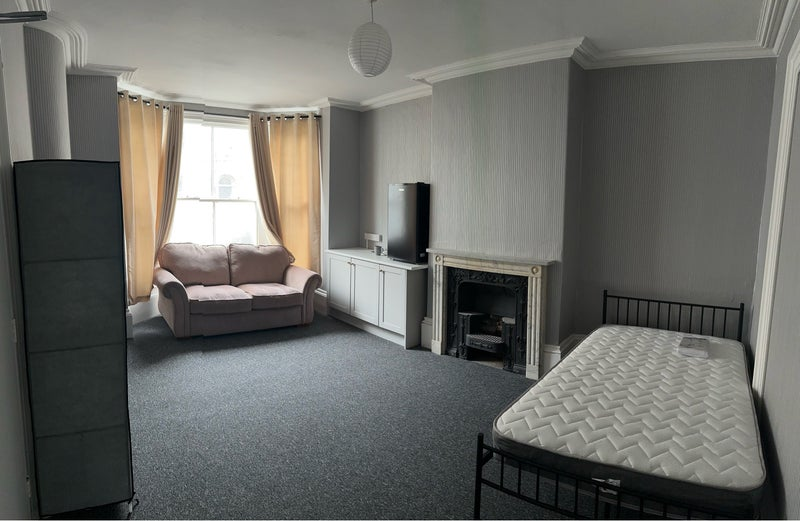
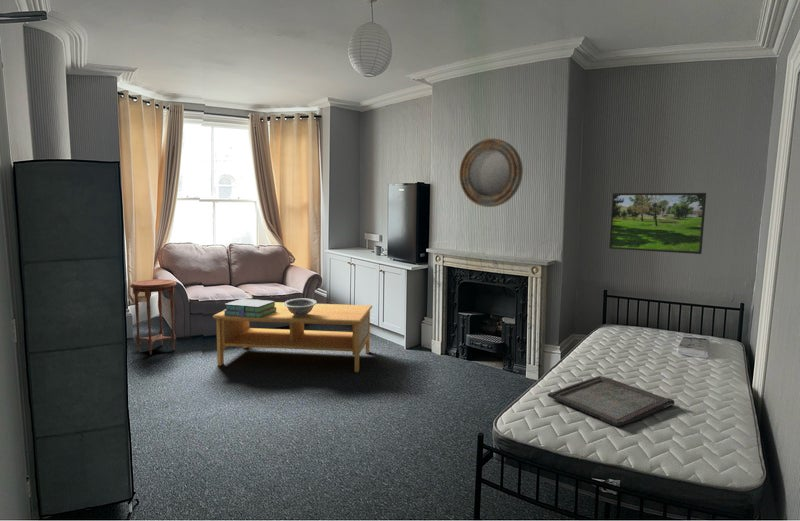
+ side table (159, 316)
+ decorative bowl (300, 308)
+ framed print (654, 222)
+ stack of books (250, 307)
+ serving tray (608, 398)
+ coffee table (297, 334)
+ home mirror (489, 173)
